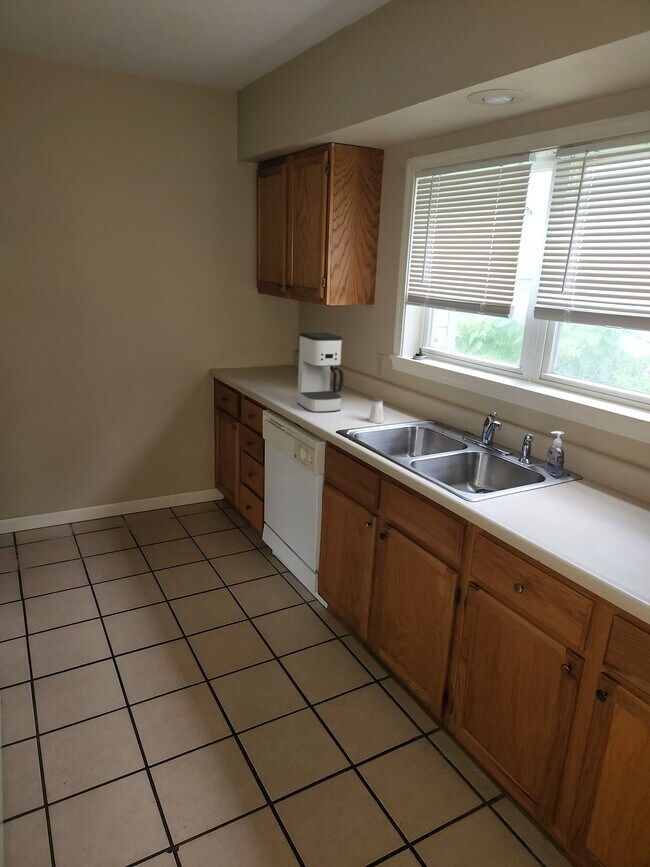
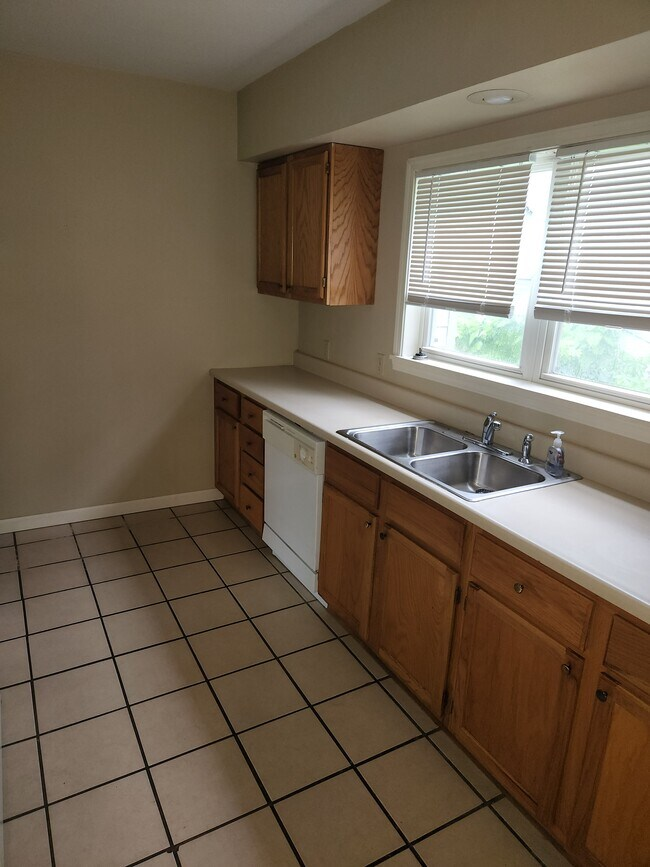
- coffee maker (324, 371)
- saltshaker (377, 410)
